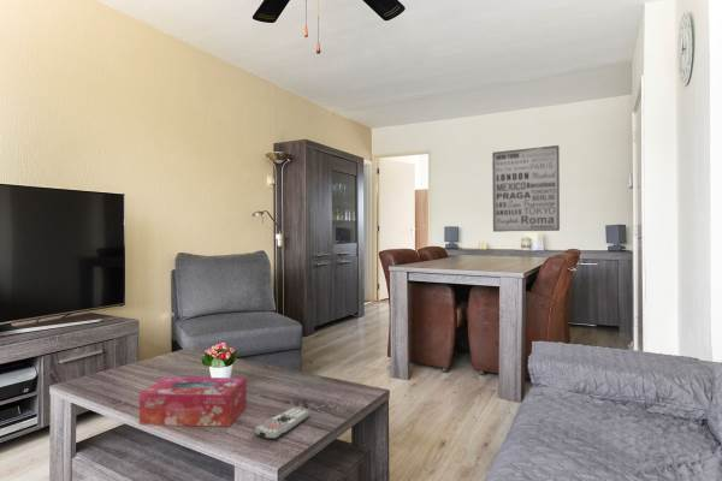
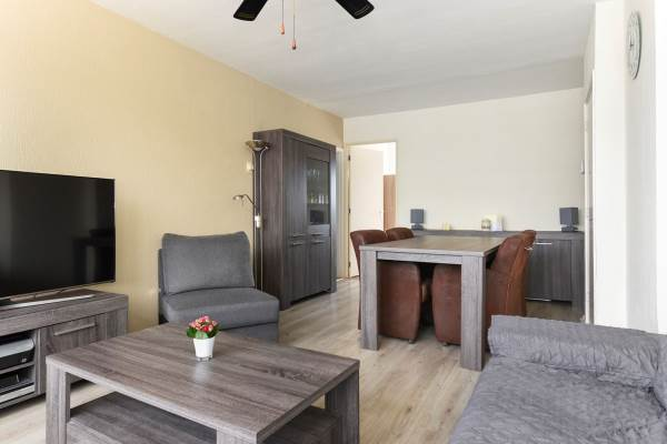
- wall art (525, 190)
- remote control (284, 422)
- tissue box (195, 399)
